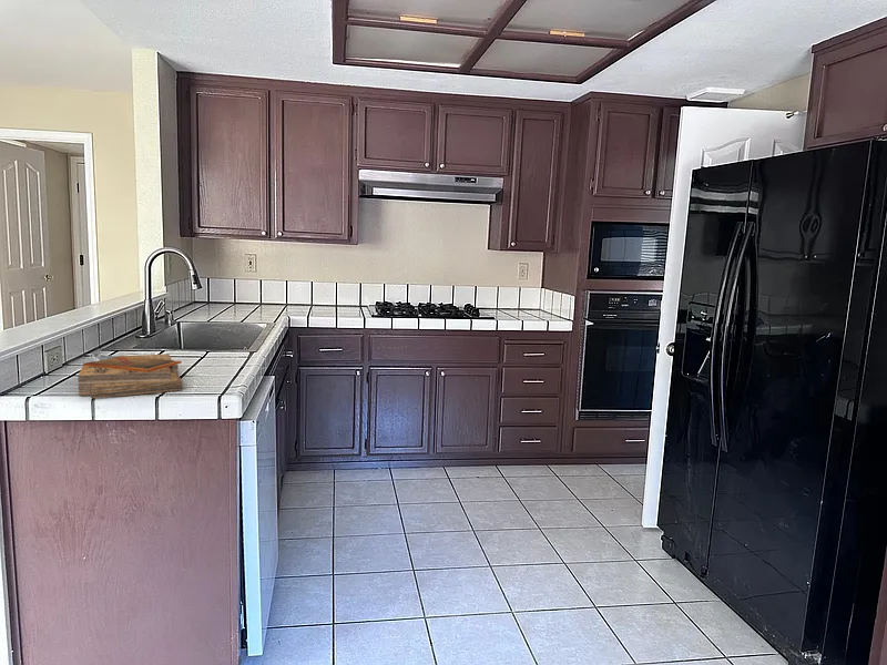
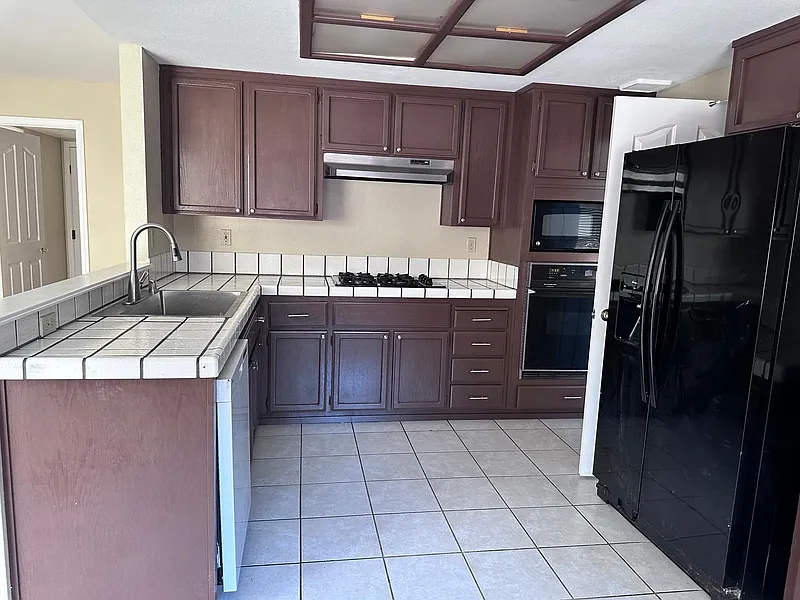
- clipboard (135, 370)
